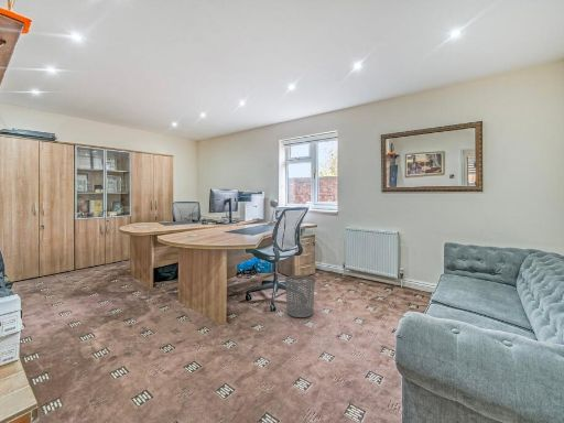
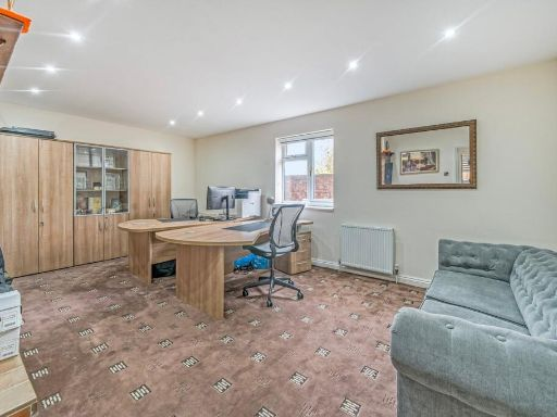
- waste bin (299, 295)
